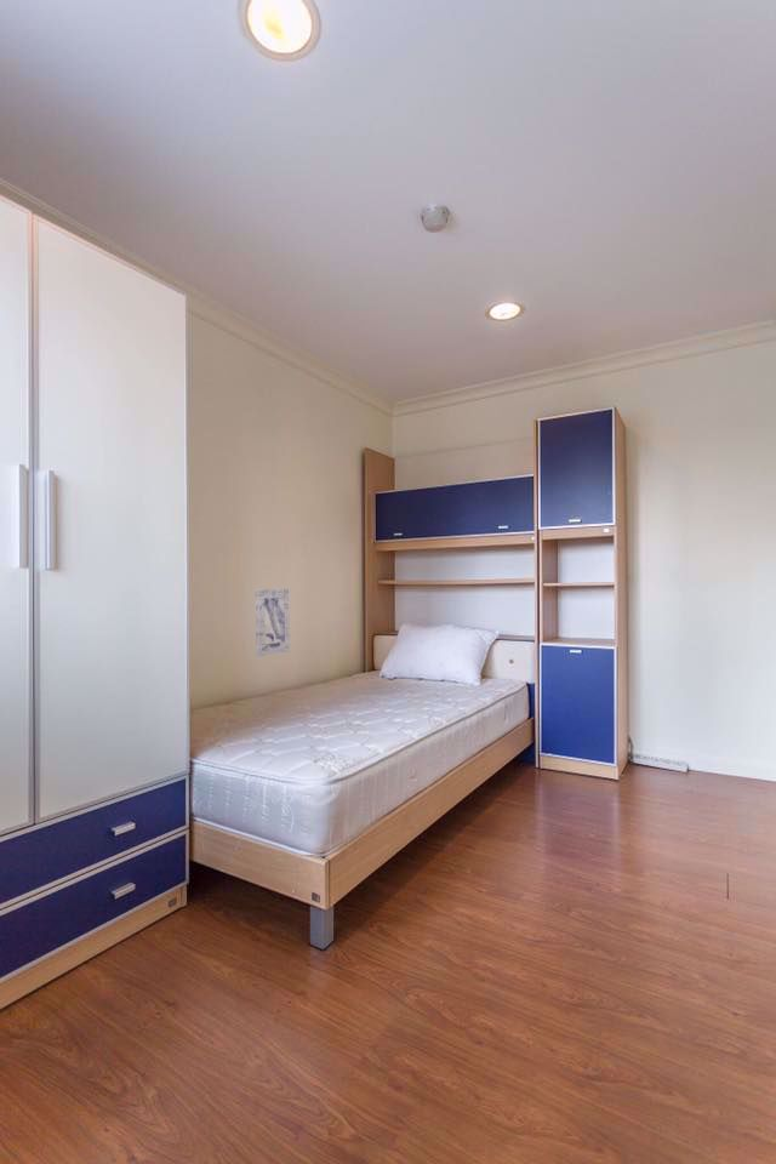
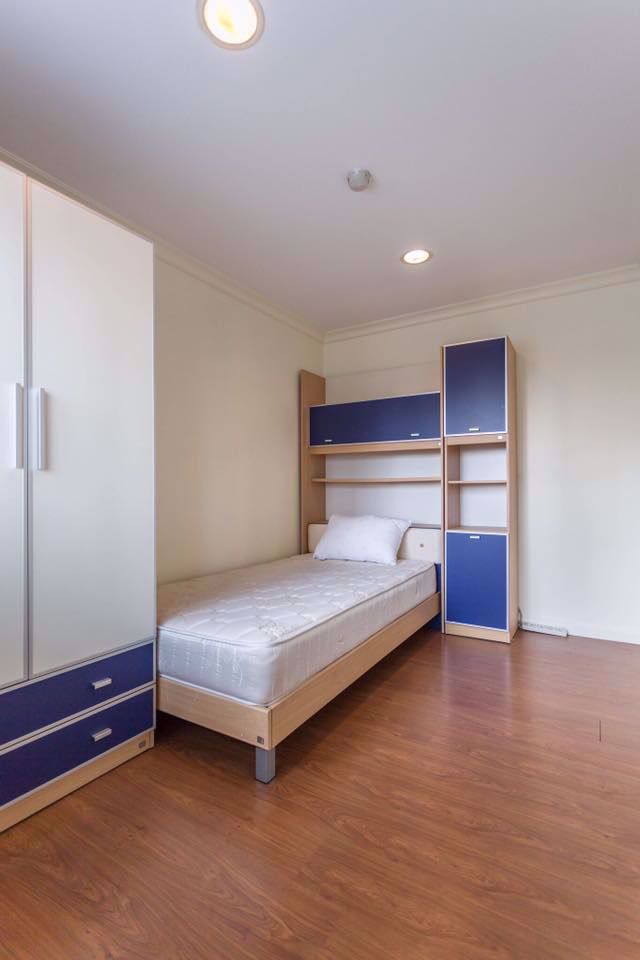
- wall art (273, 621)
